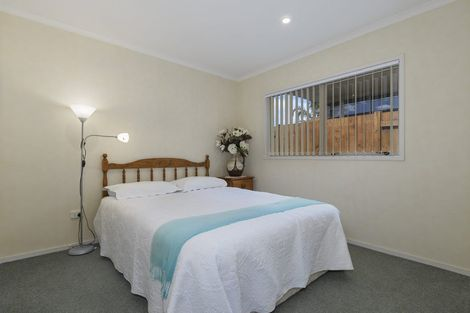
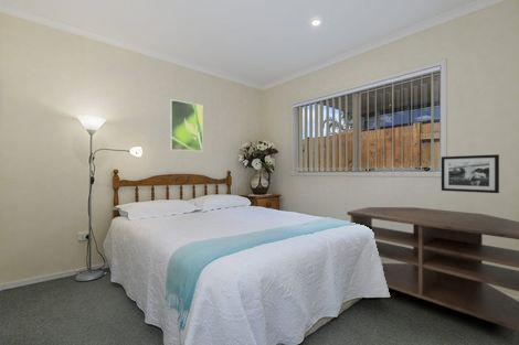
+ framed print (187, 127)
+ tv stand (434, 256)
+ picture frame (468, 173)
